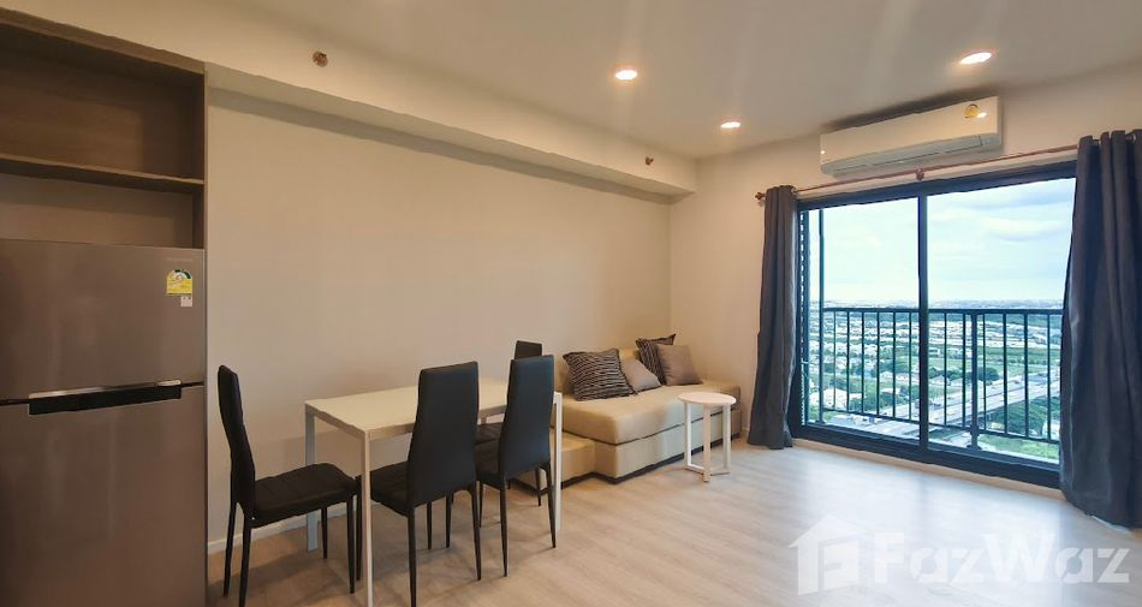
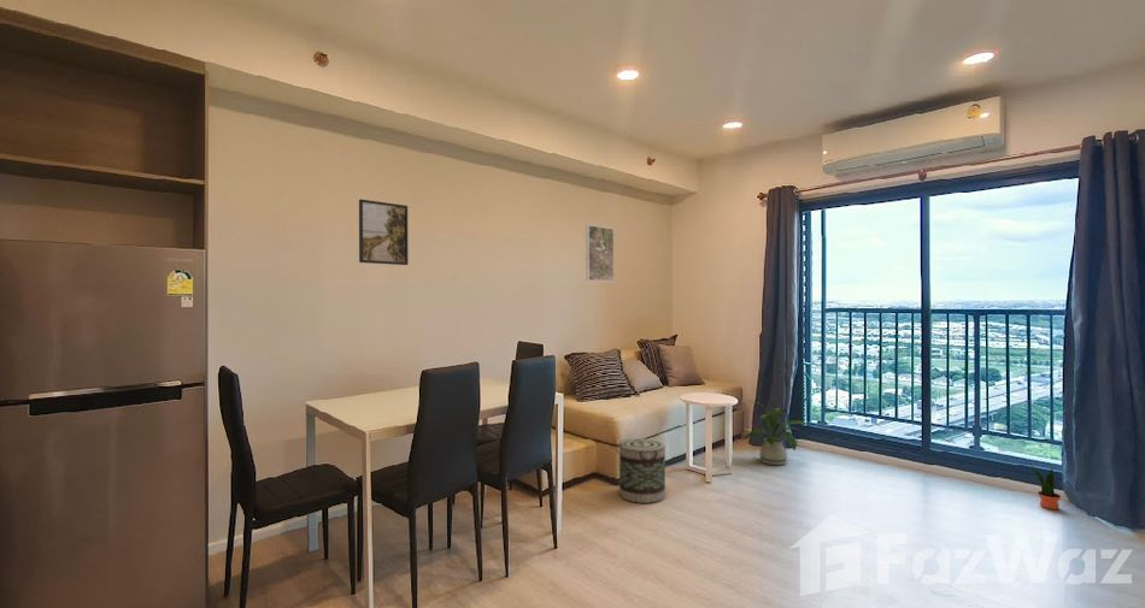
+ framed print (600, 253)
+ potted plant (1044, 485)
+ basket (640, 467)
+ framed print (383, 232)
+ house plant (777, 433)
